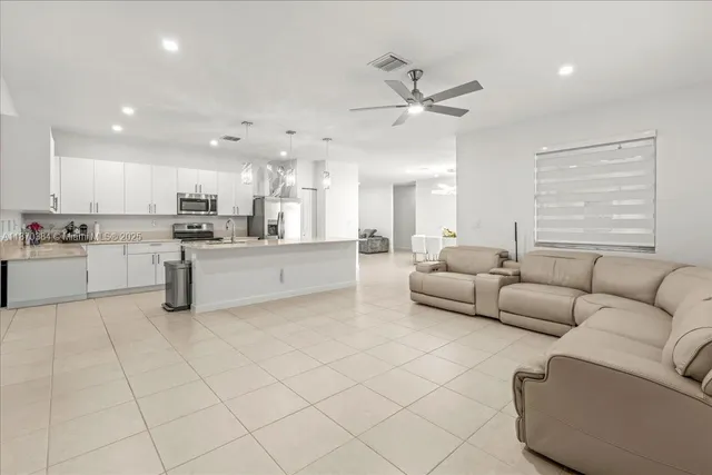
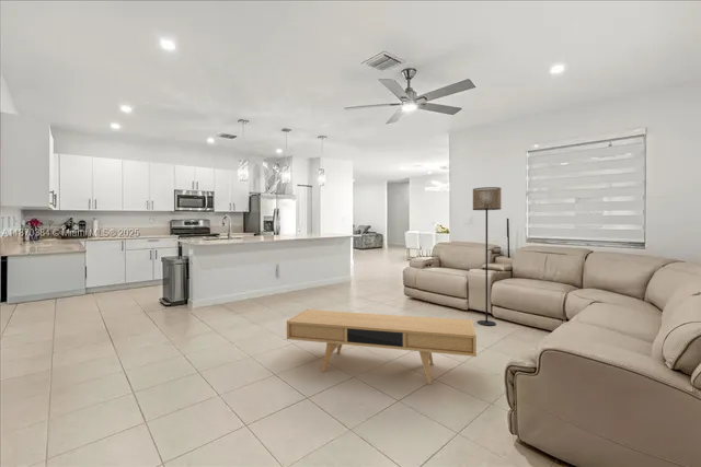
+ tv console (379, 343)
+ floor lamp (486, 256)
